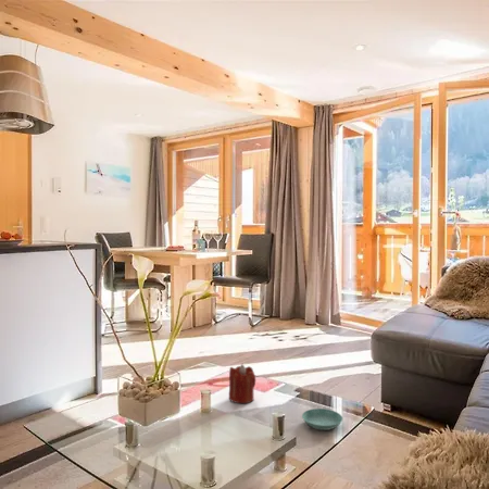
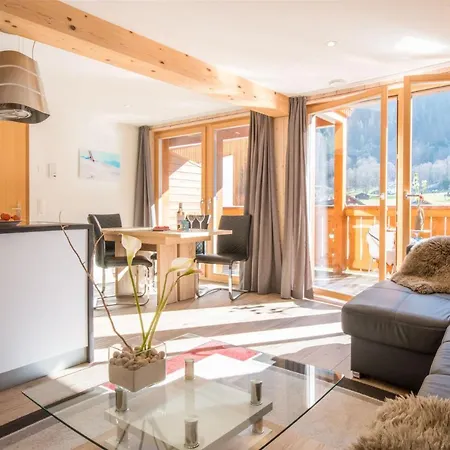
- saucer (322, 419)
- candle (241, 381)
